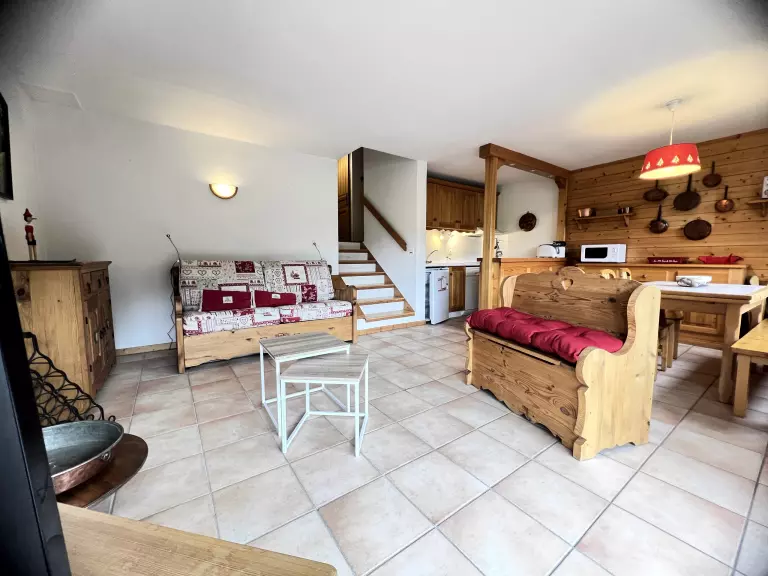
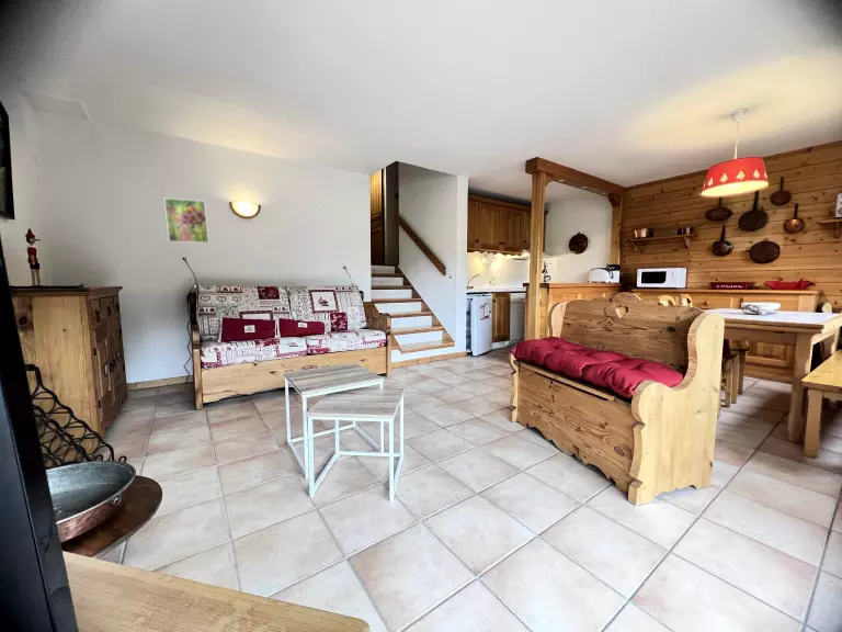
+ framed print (186, 221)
